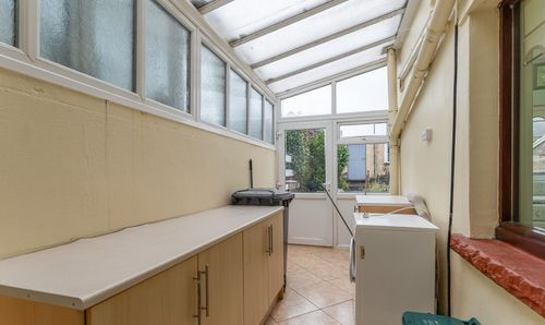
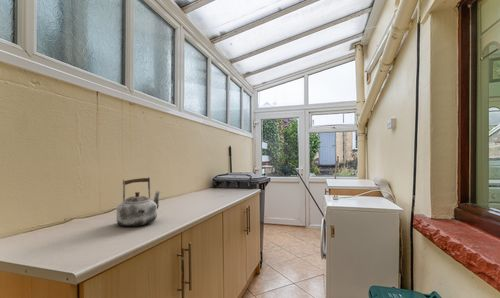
+ kettle (141, 199)
